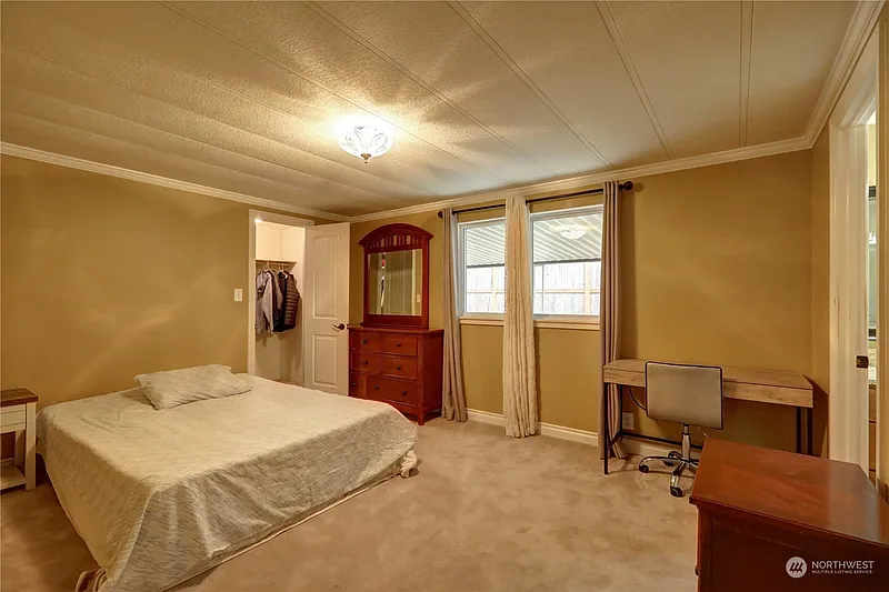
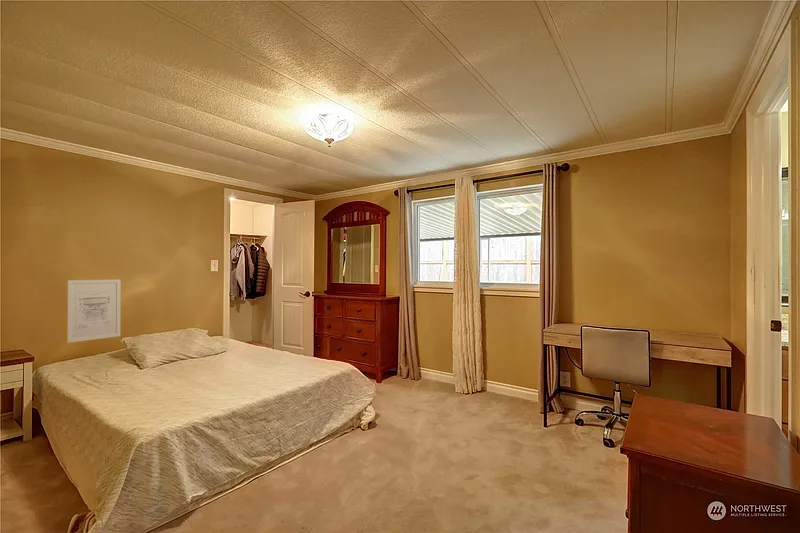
+ wall art (95, 309)
